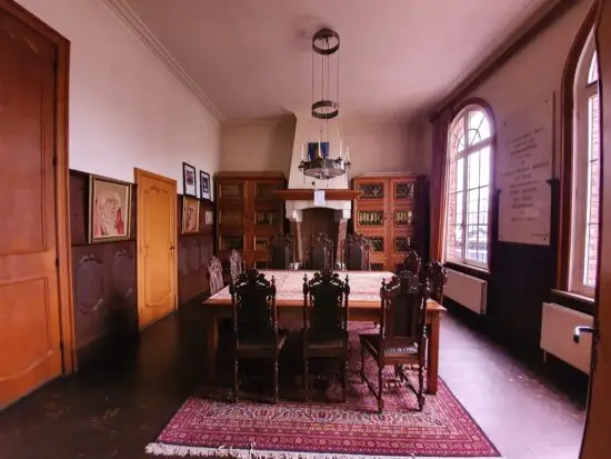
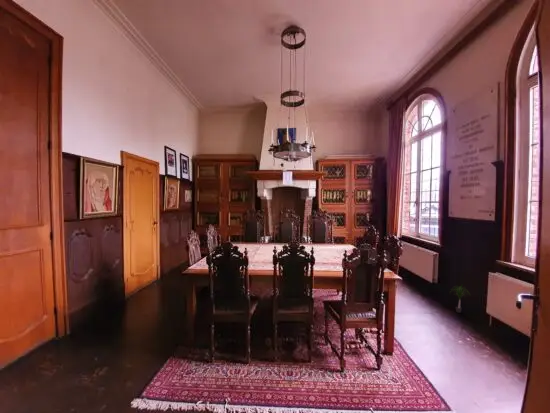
+ potted plant (459, 297)
